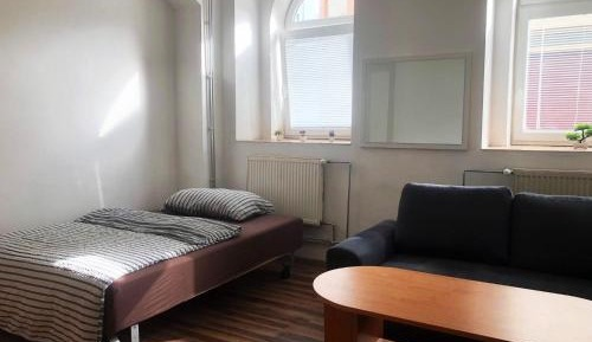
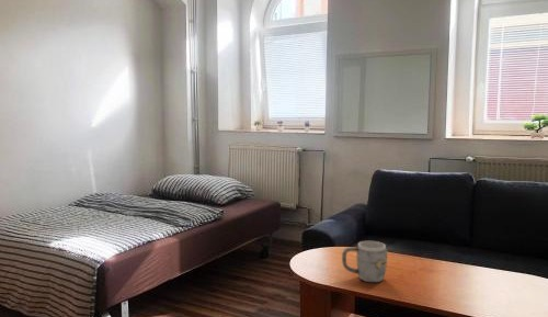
+ mug (364, 261)
